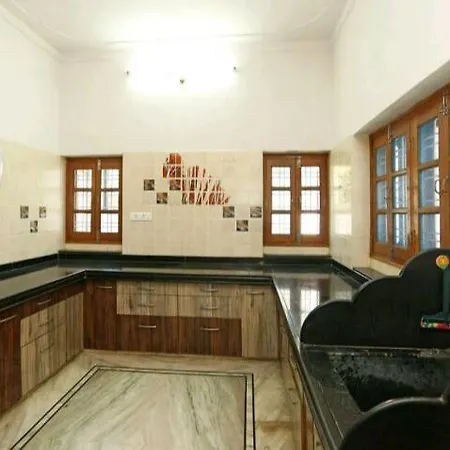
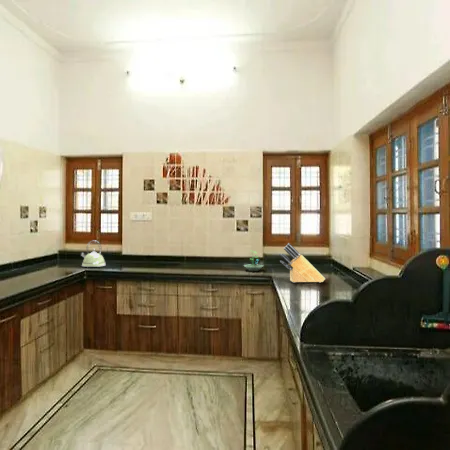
+ knife block (301, 262)
+ kettle (92, 252)
+ terrarium (252, 254)
